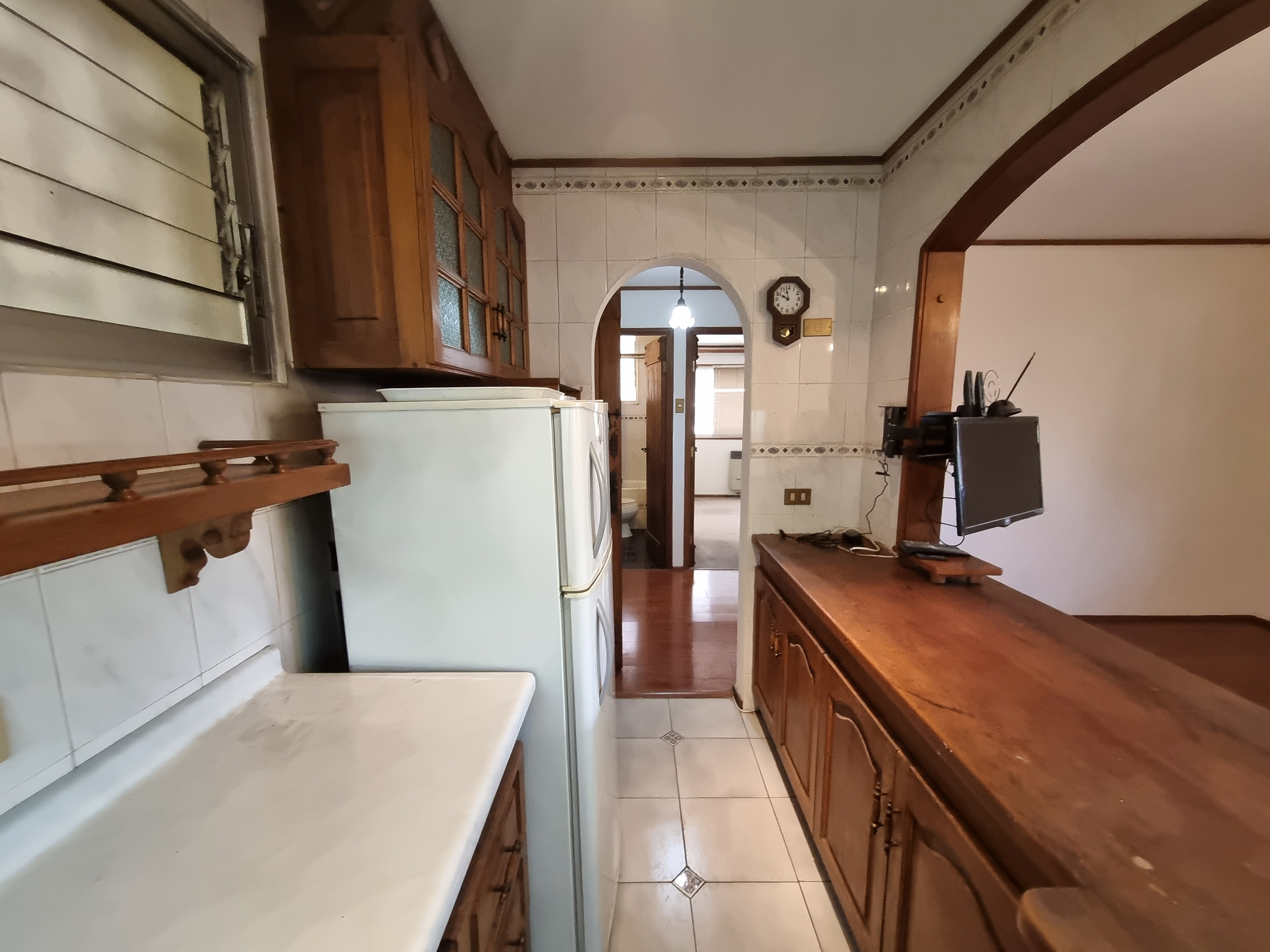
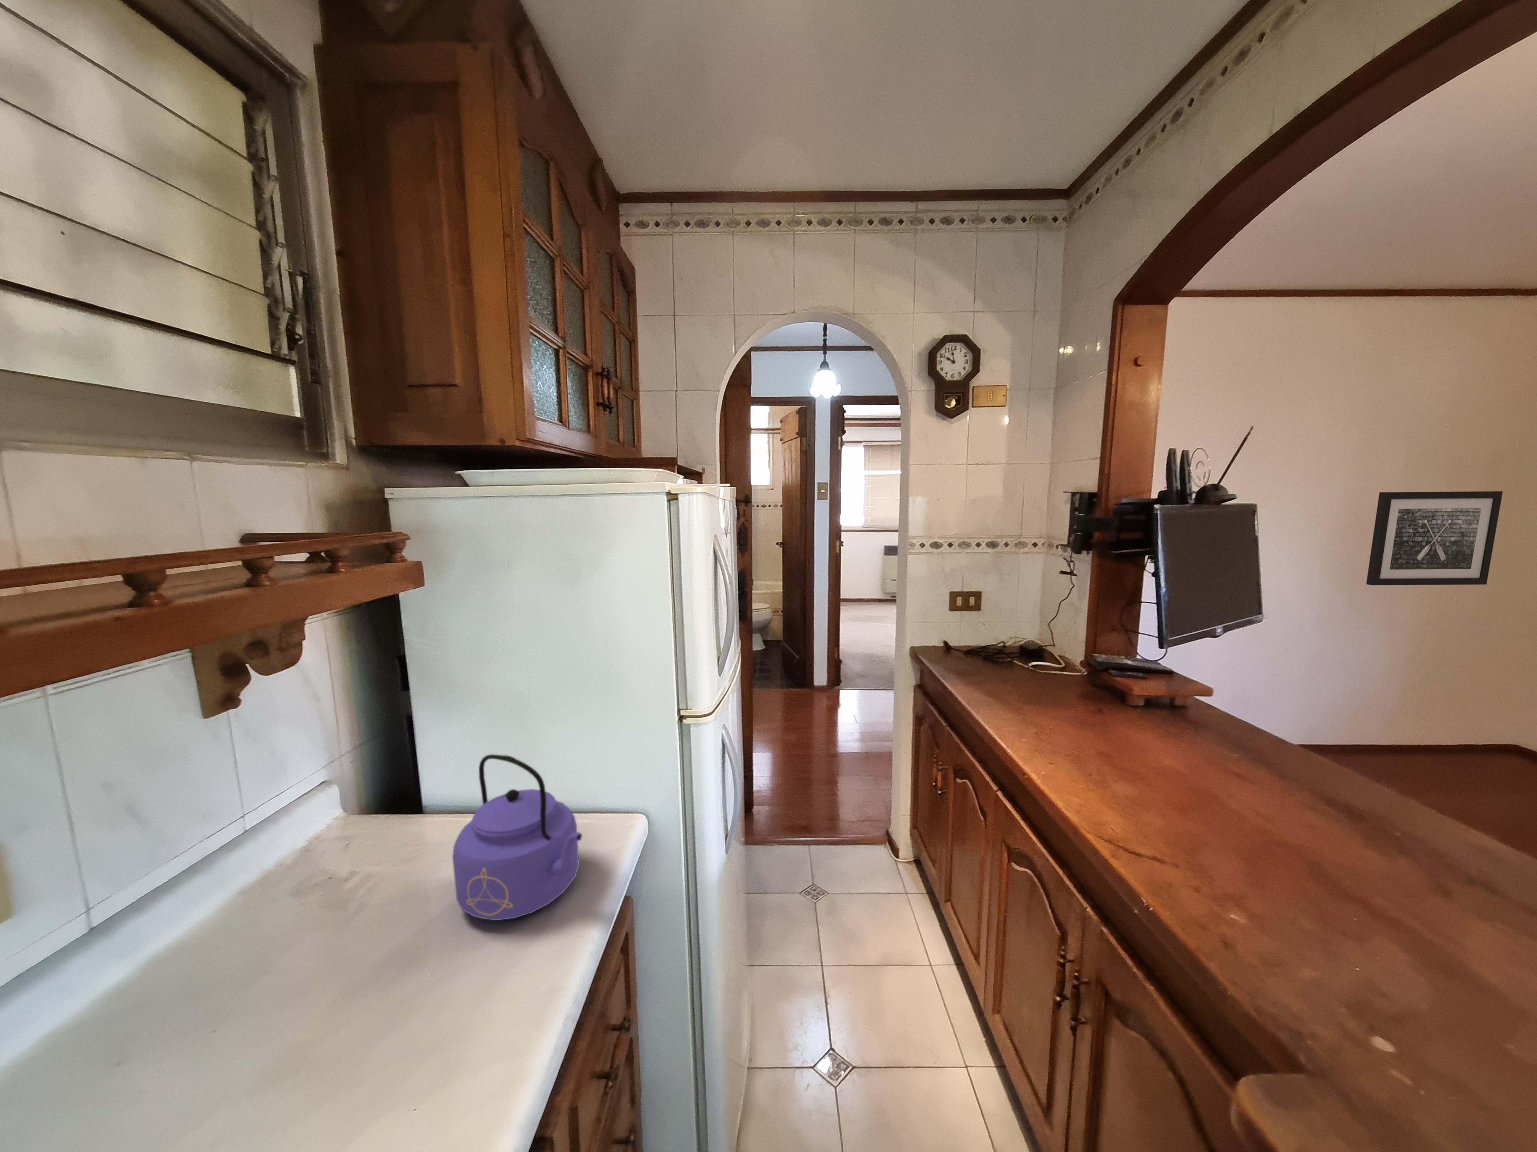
+ kettle (526, 830)
+ wall art (1433, 538)
